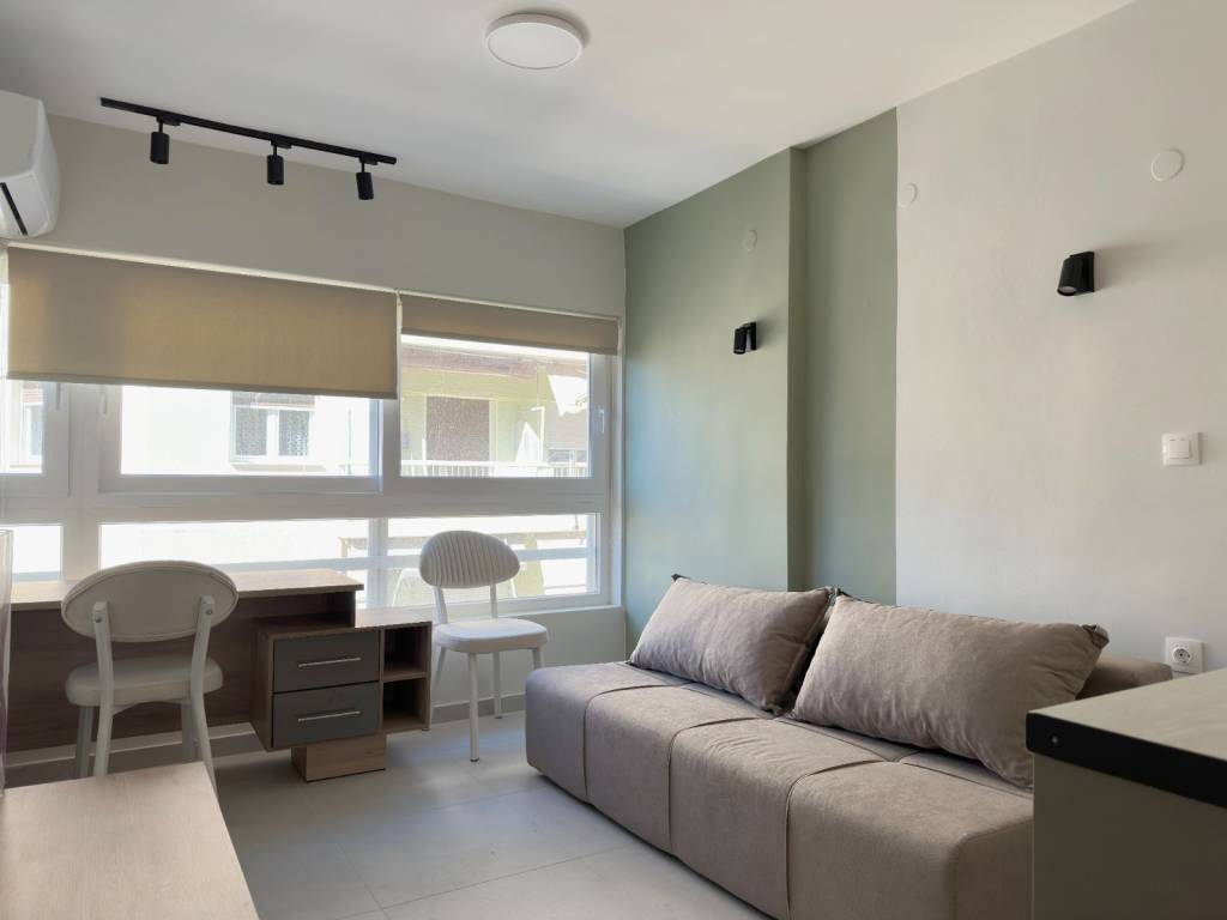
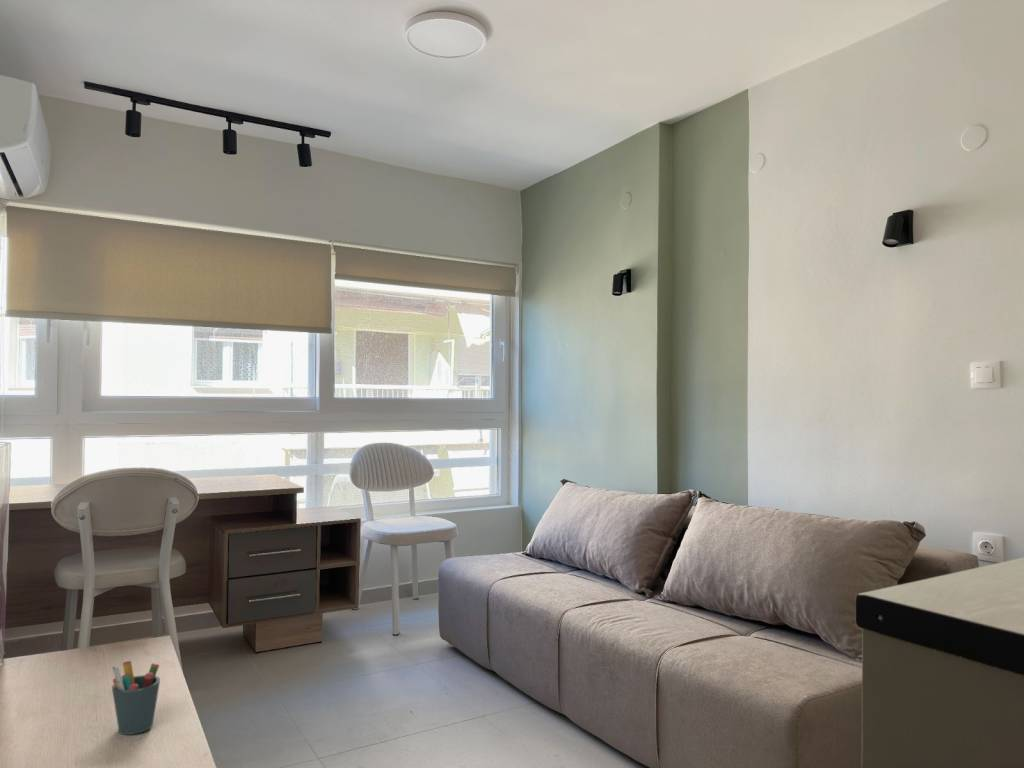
+ pen holder (135, 693)
